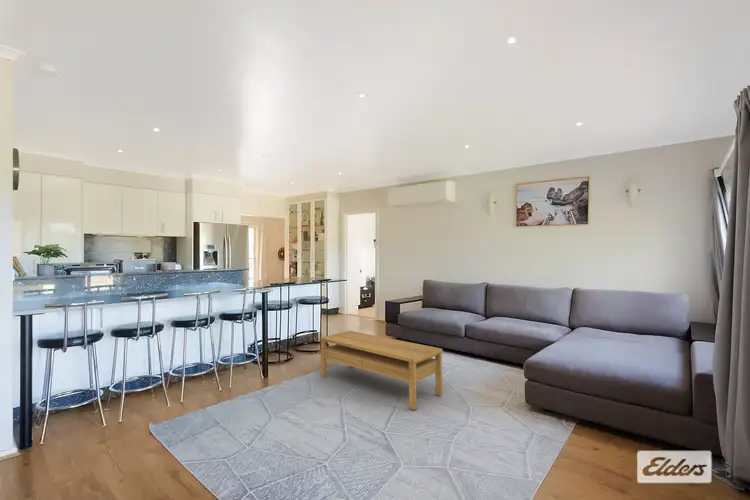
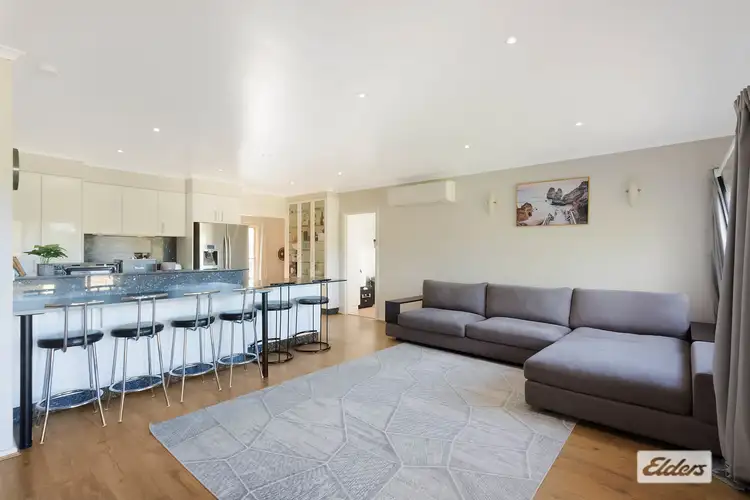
- coffee table (377, 364)
